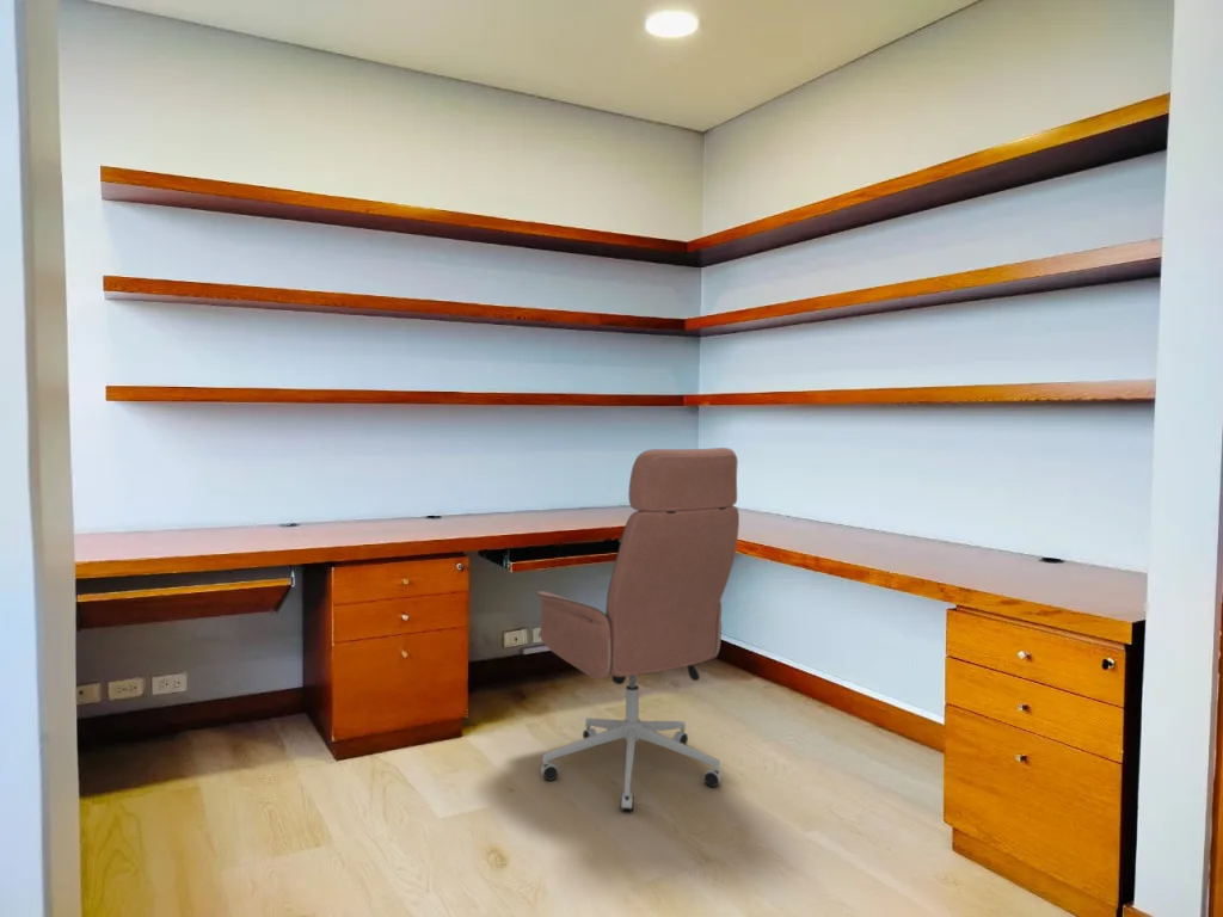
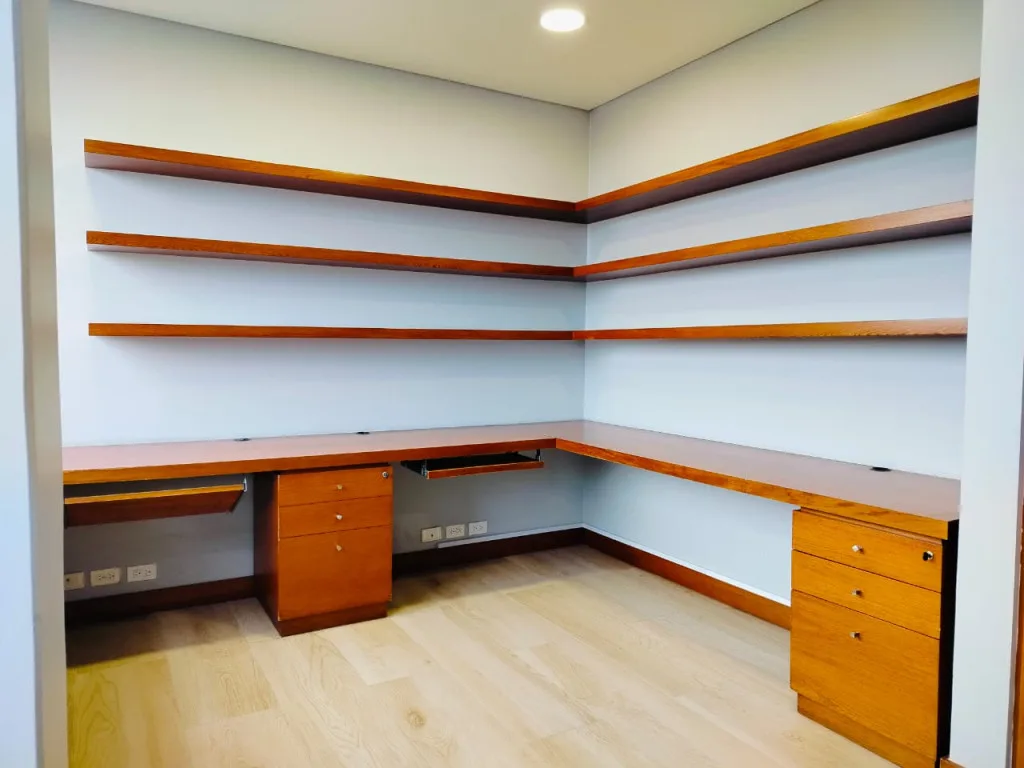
- office chair (638, 611)
